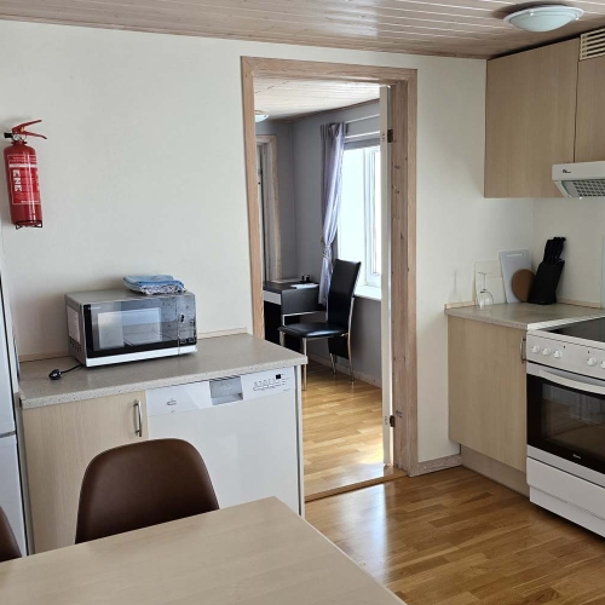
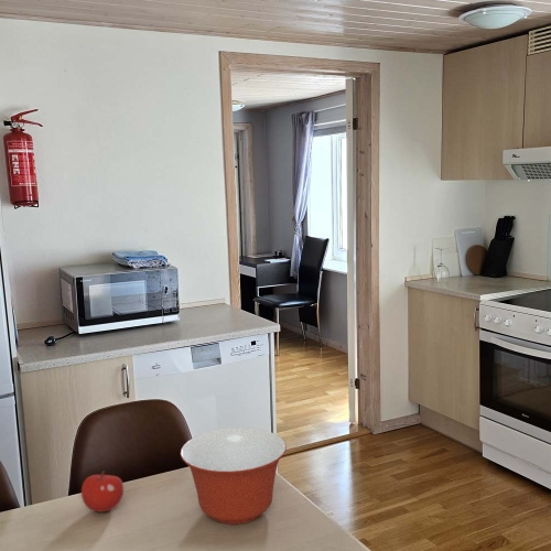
+ mixing bowl (235, 478)
+ fruit (102, 489)
